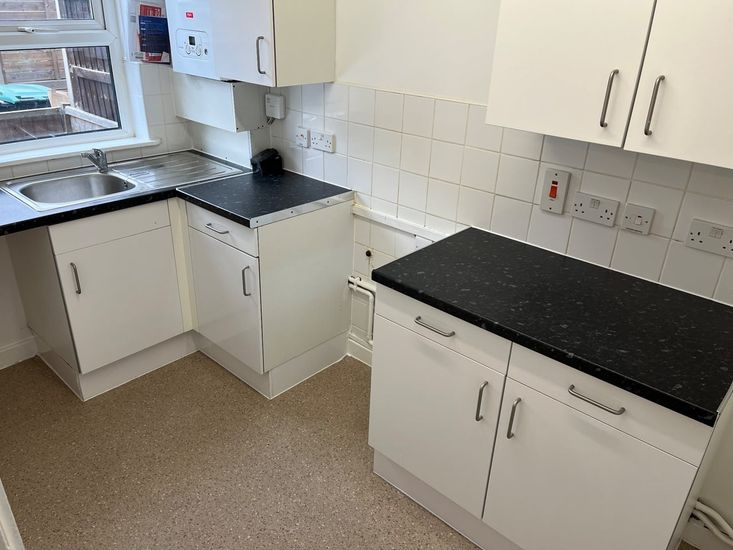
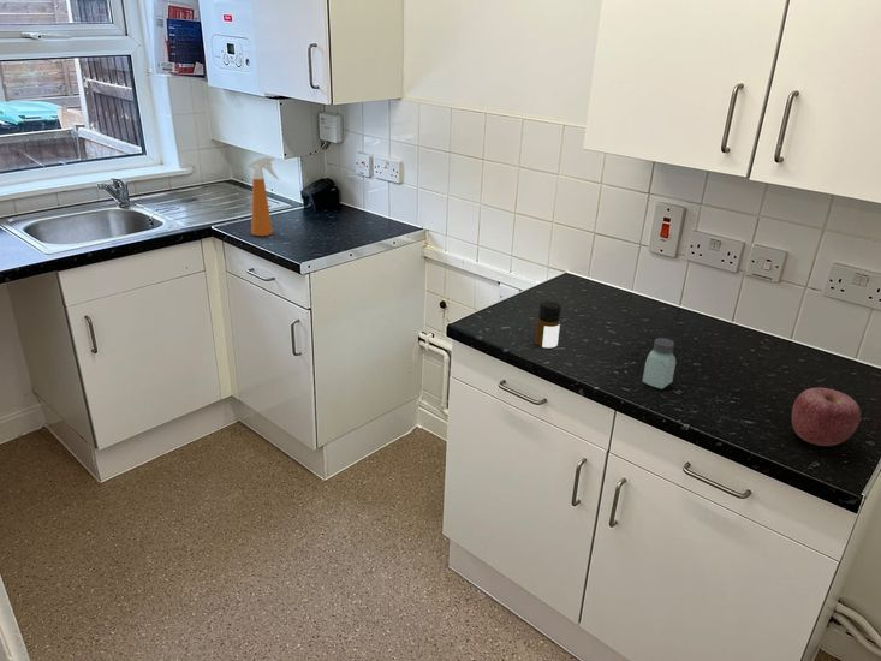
+ bottle (548, 323)
+ saltshaker (660, 362)
+ apple (823, 417)
+ spray bottle (264, 195)
